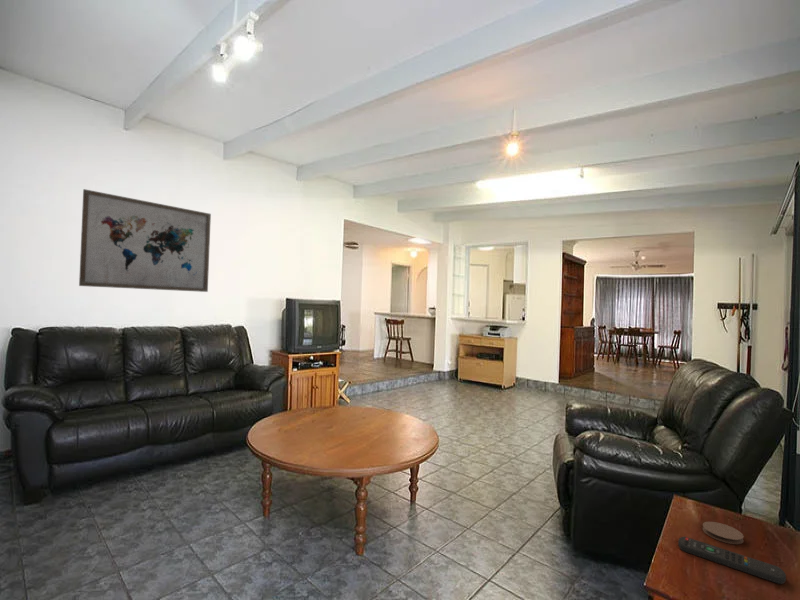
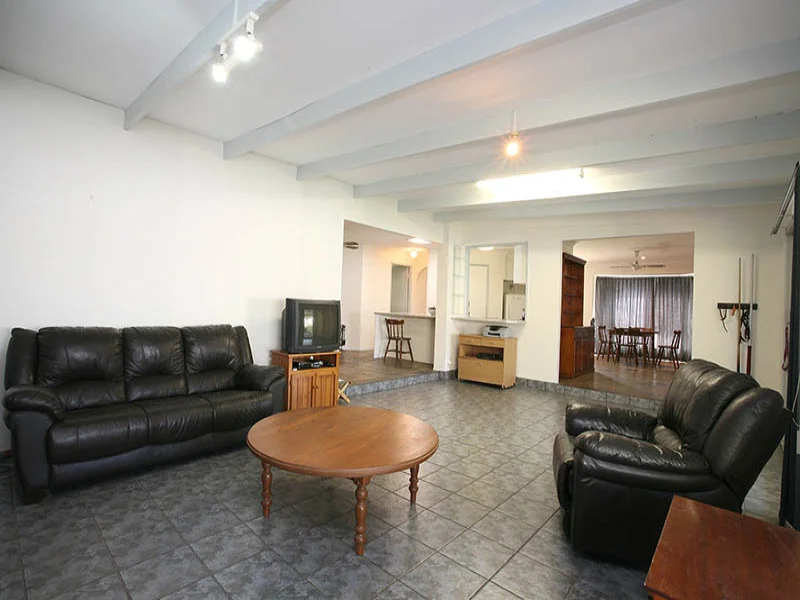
- wall art (152, 246)
- coaster (722, 532)
- remote control (728, 558)
